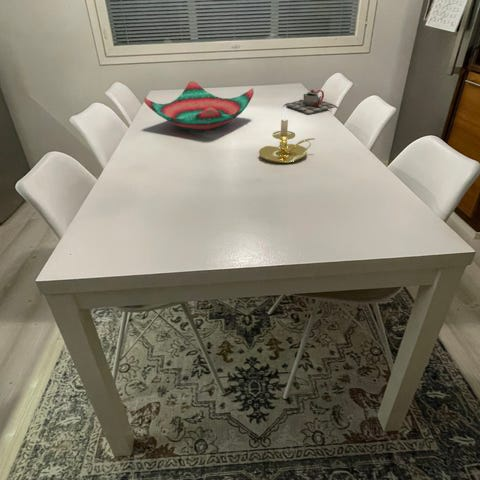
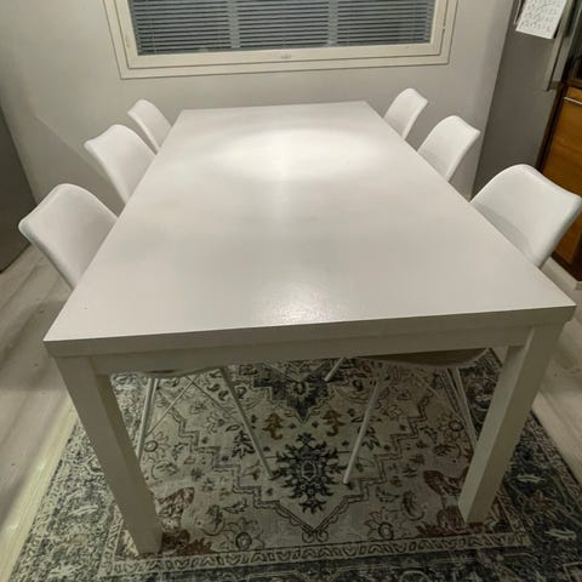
- teapot (311, 98)
- decorative bowl (201, 109)
- candle holder (287, 131)
